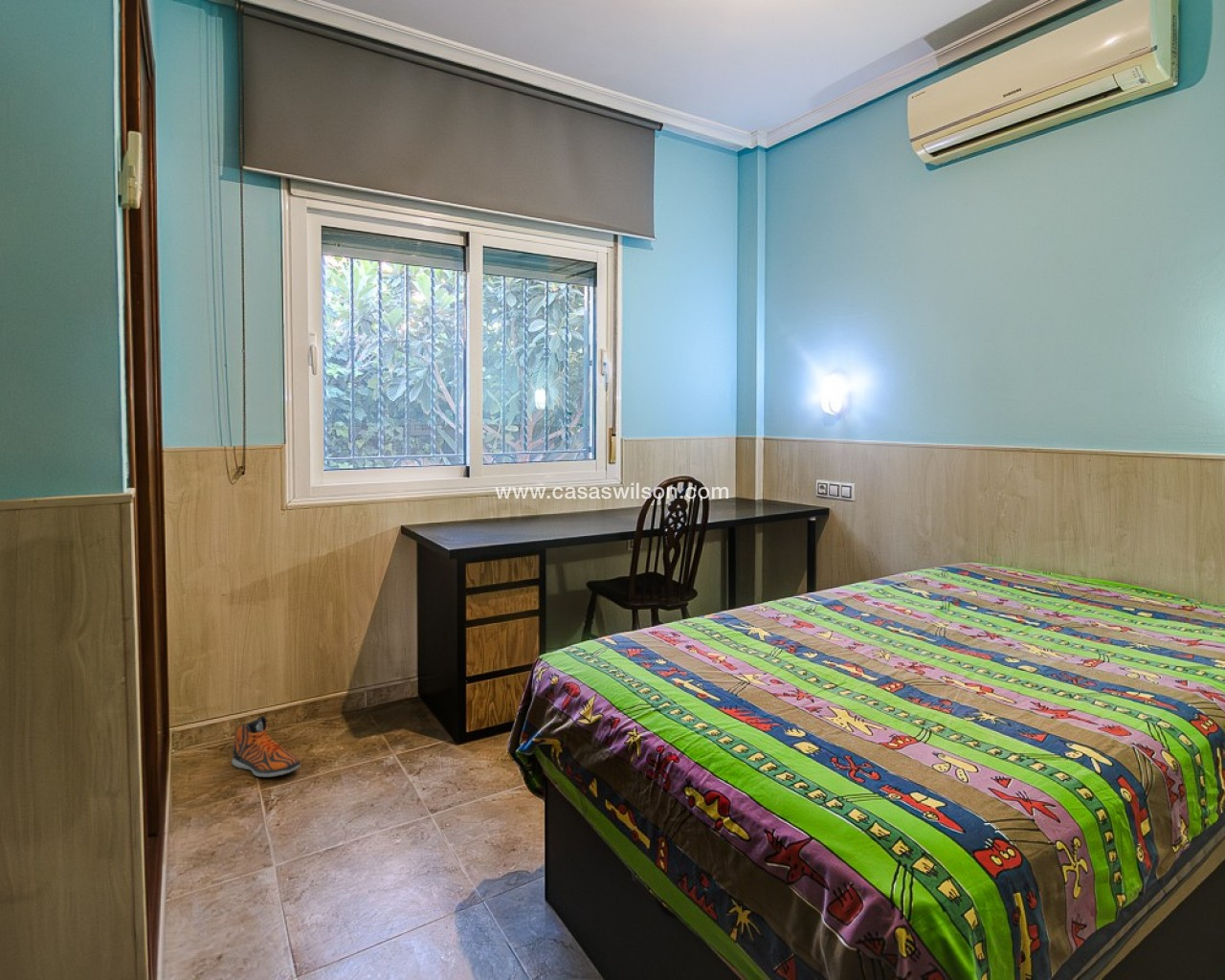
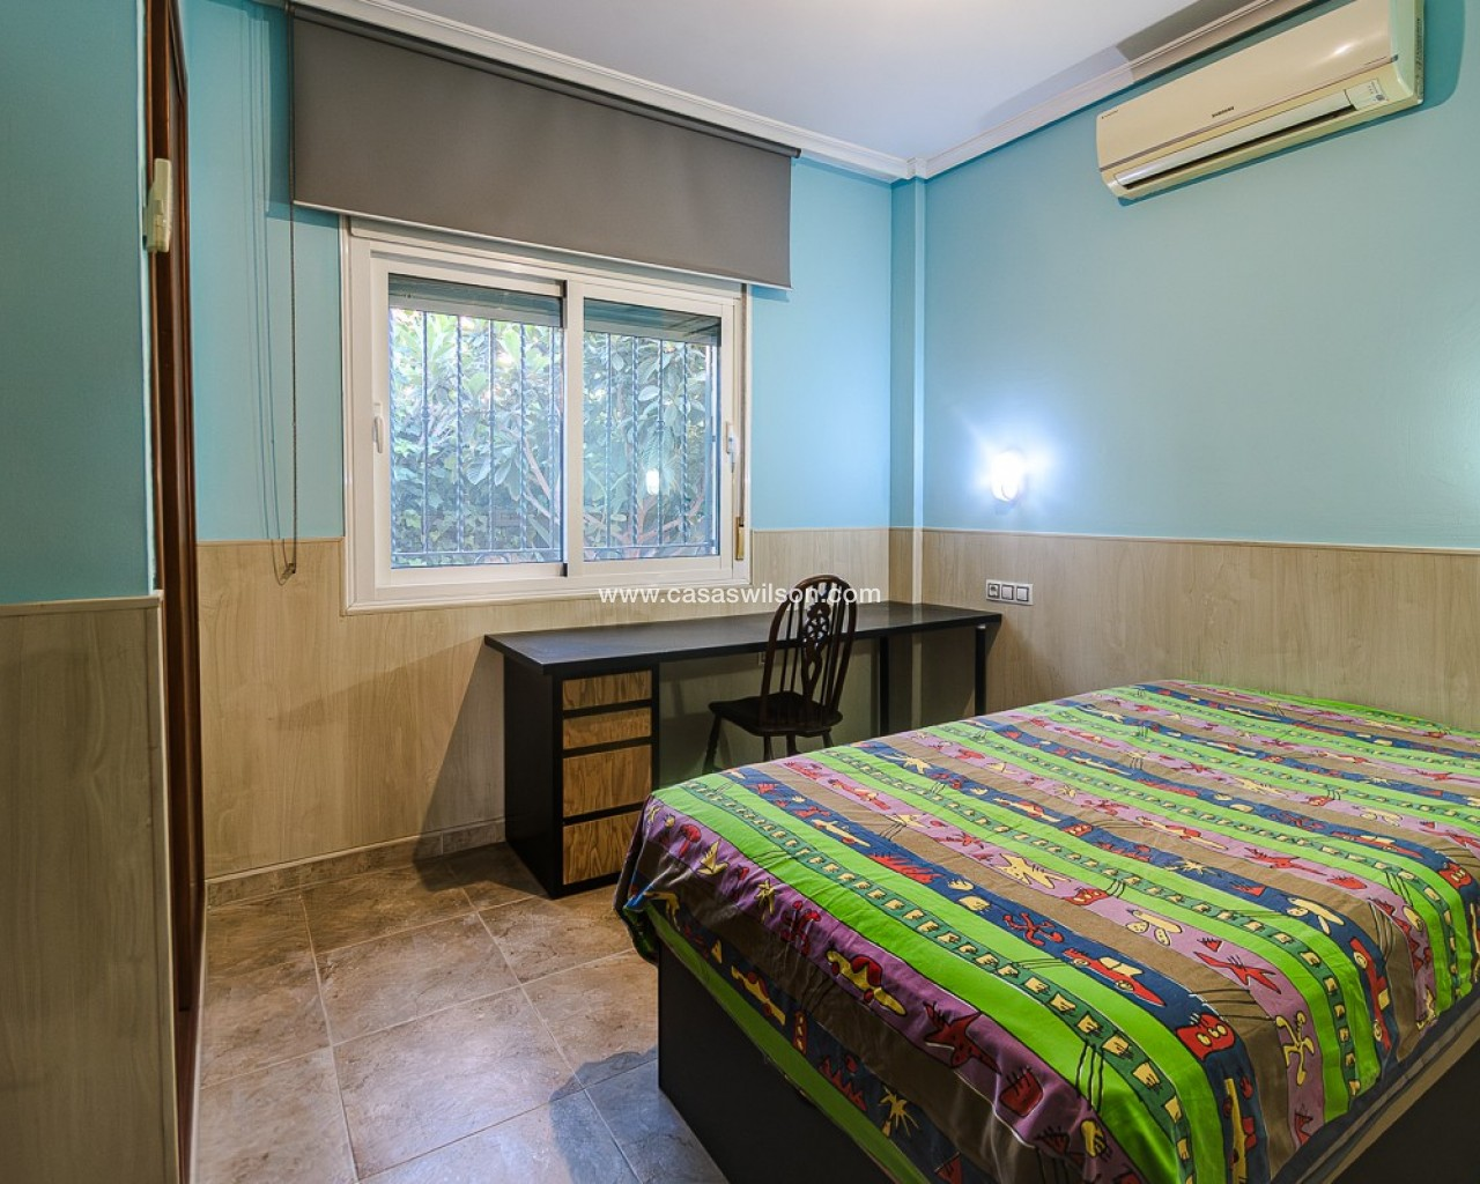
- sneaker (262, 745)
